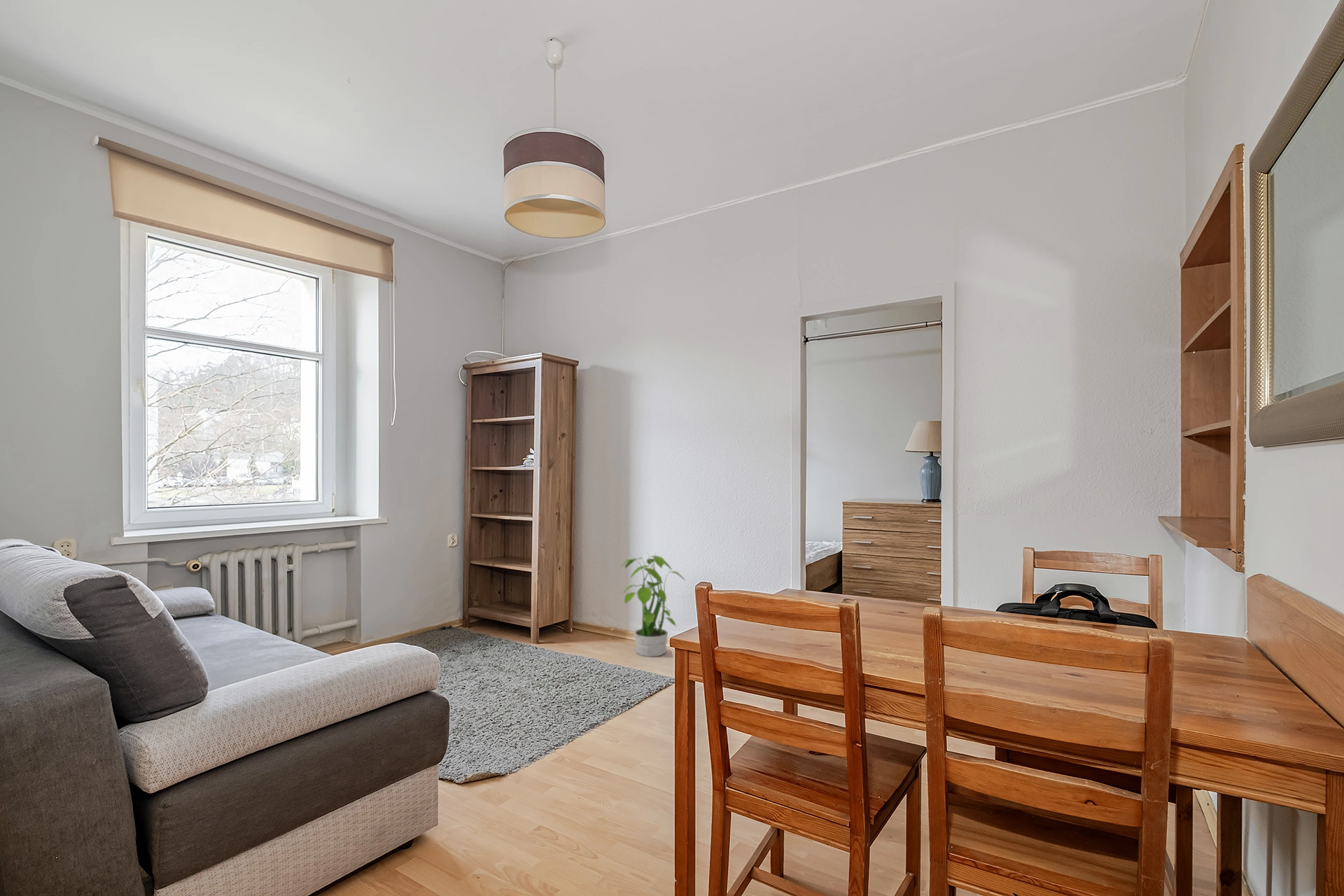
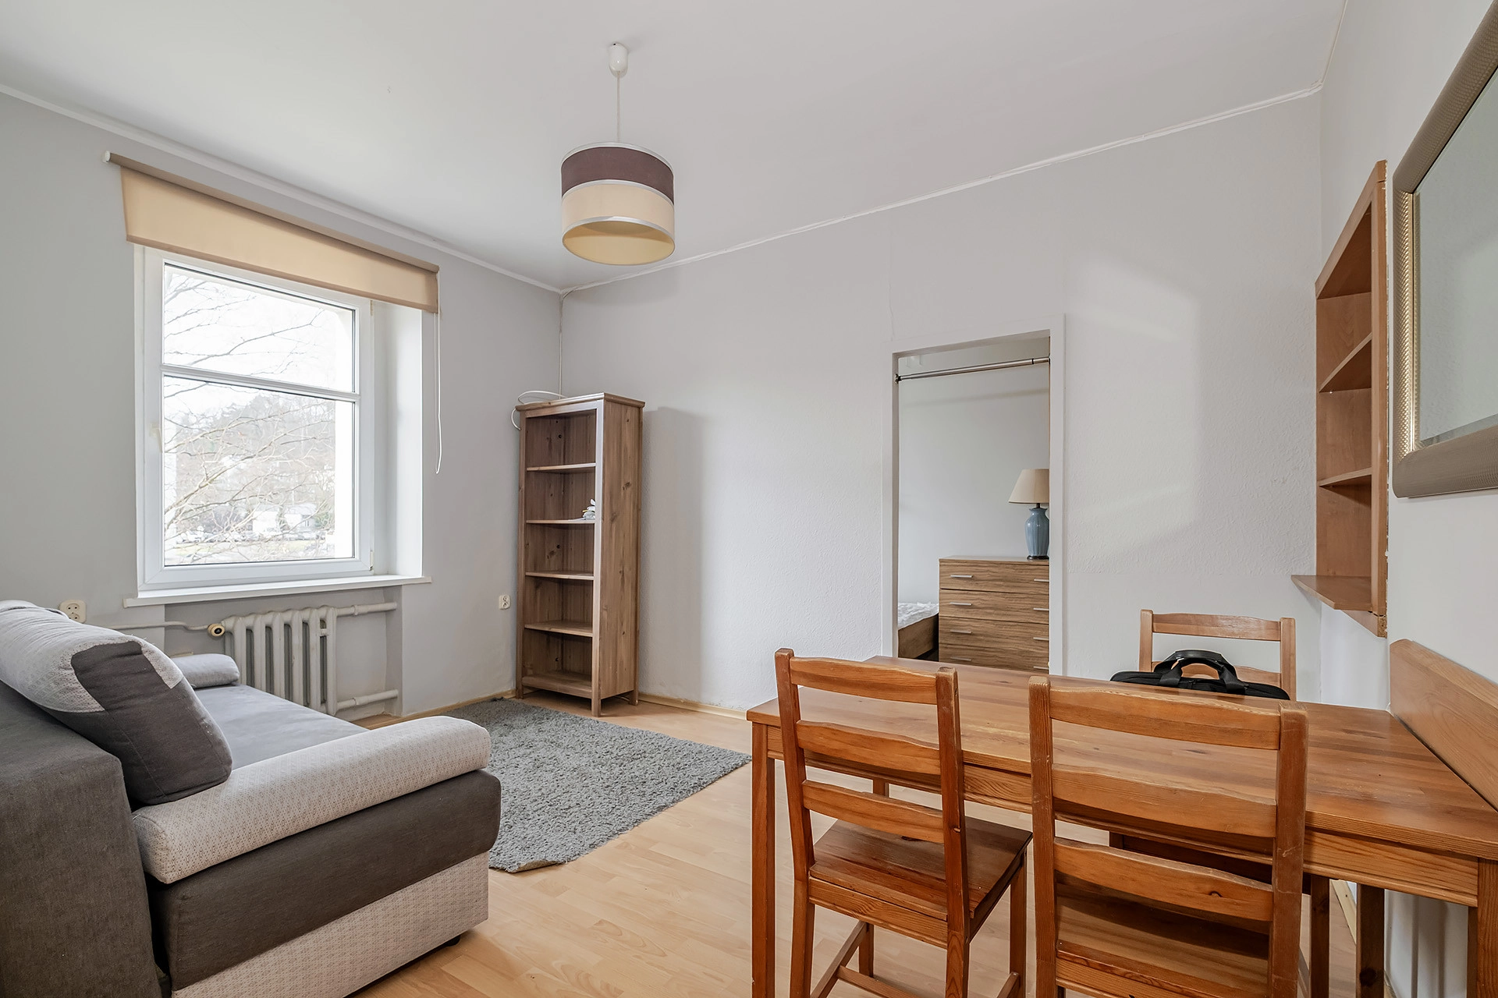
- potted plant (644, 603)
